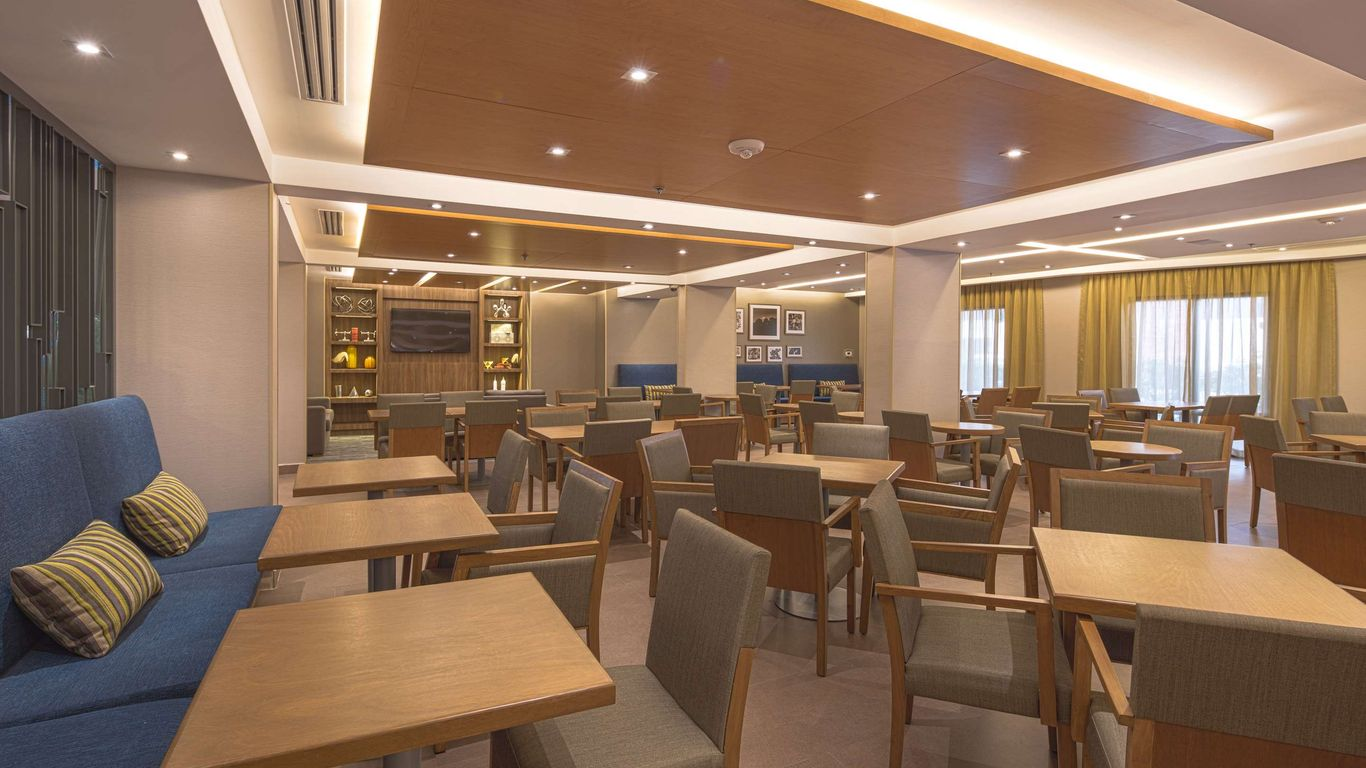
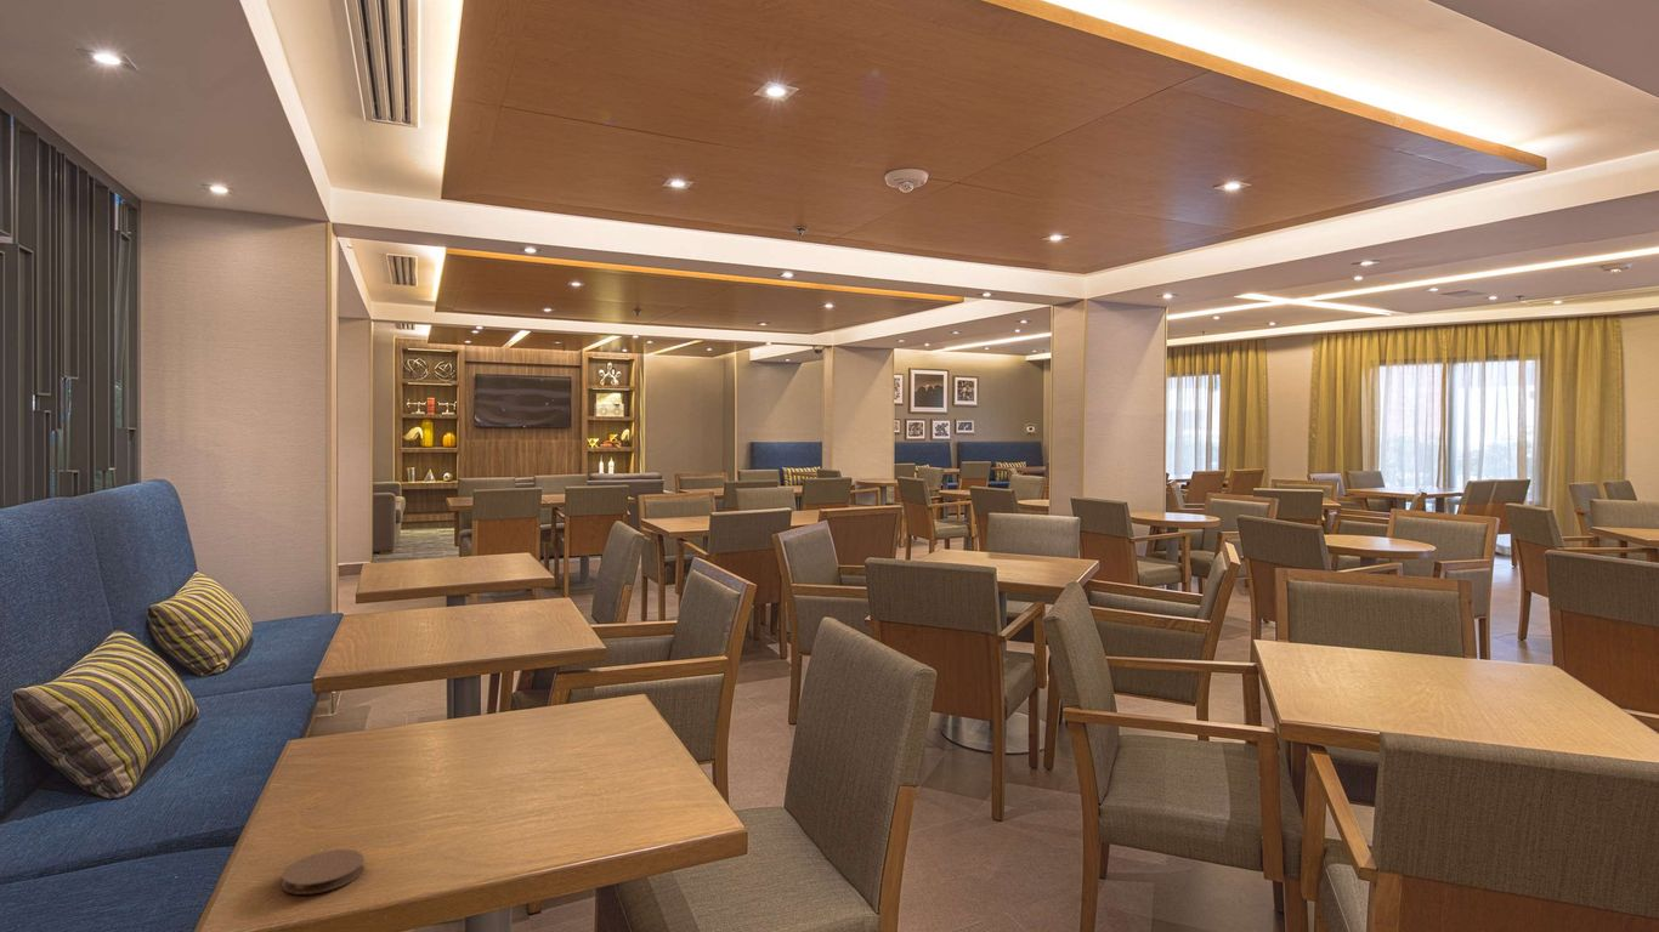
+ coaster (323, 870)
